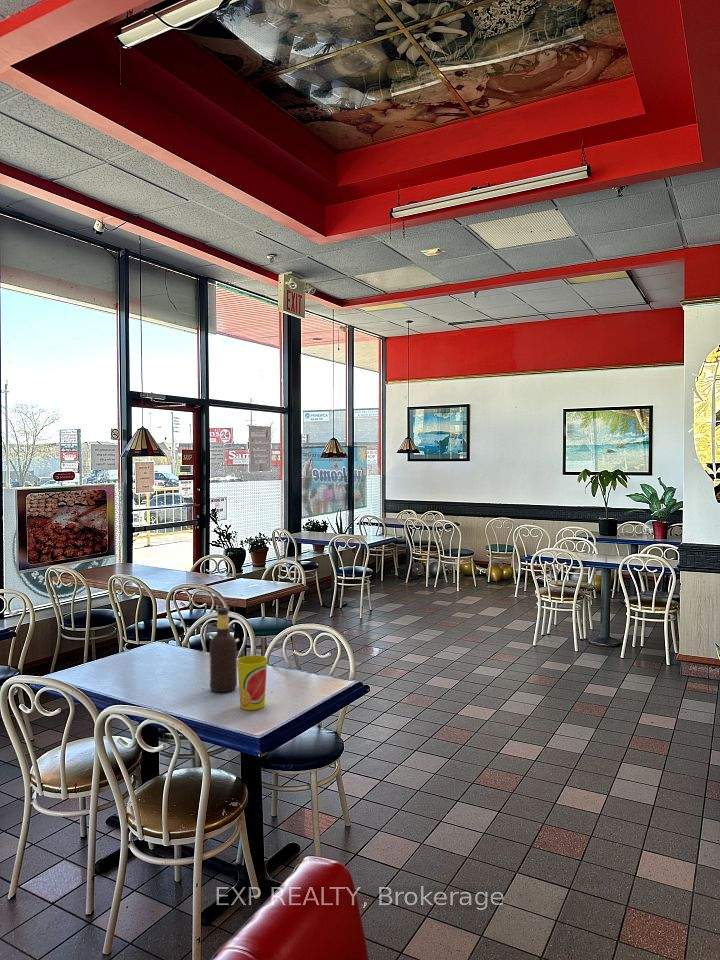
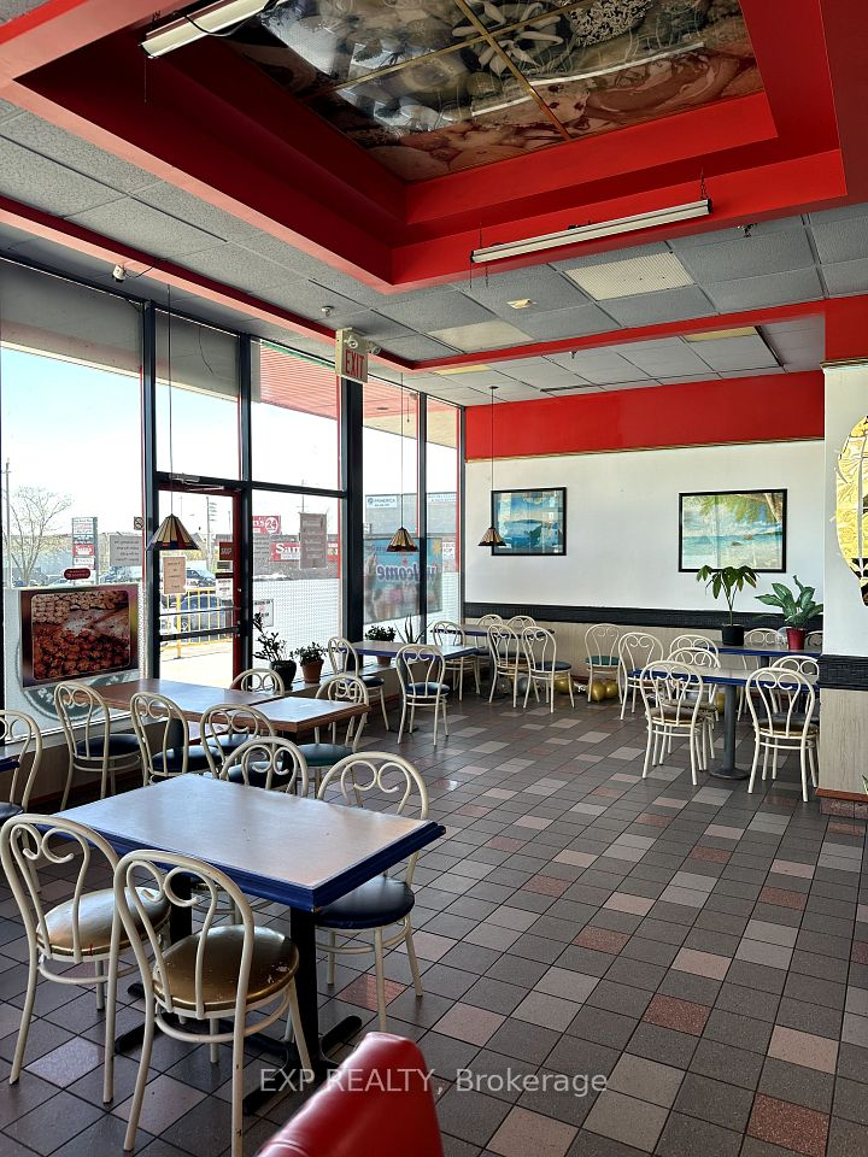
- soda bottle (223, 648)
- cup (252, 682)
